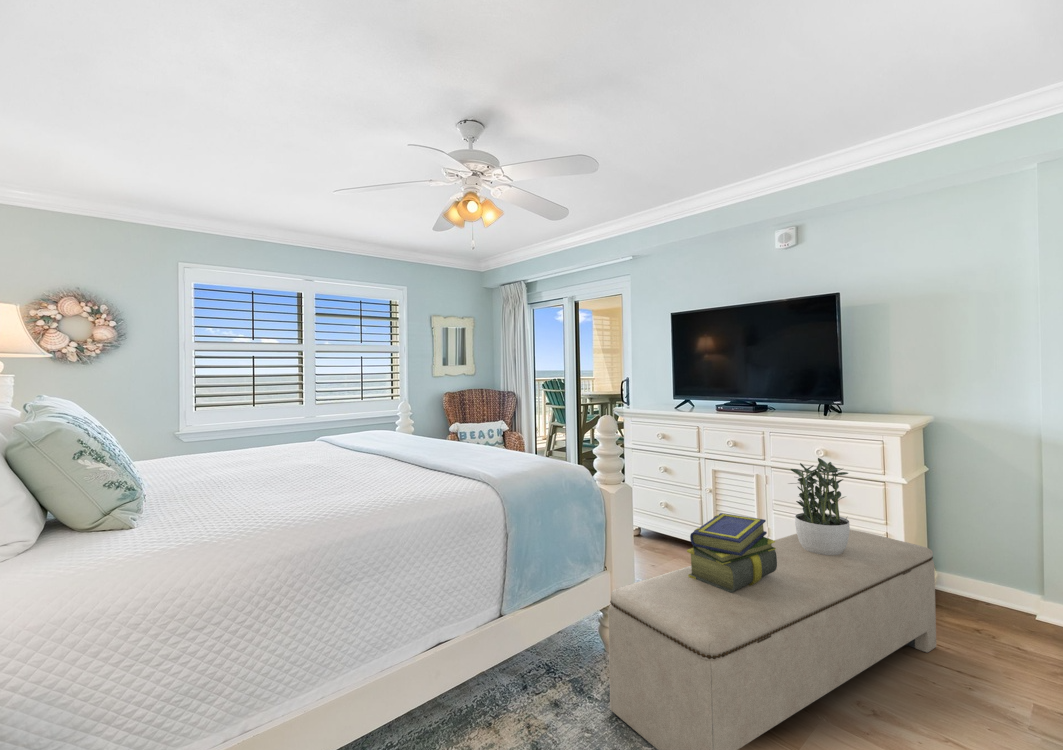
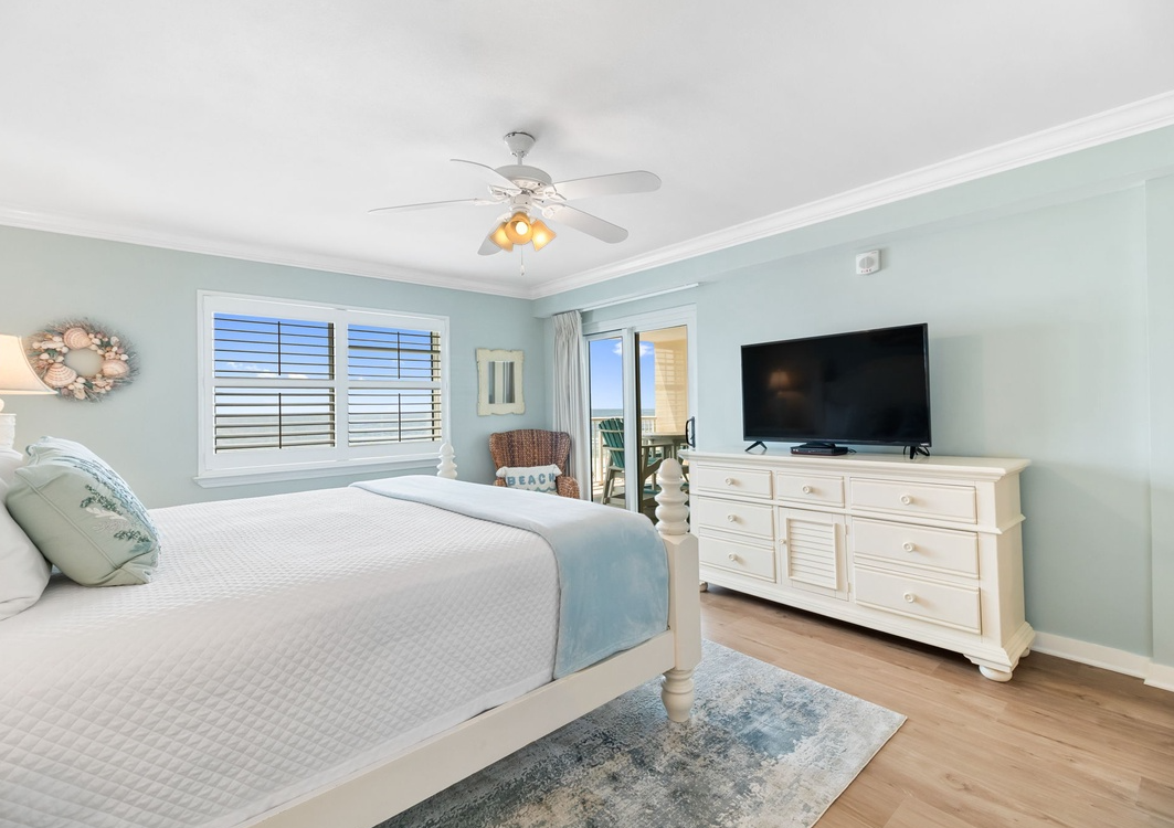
- stack of books (731, 549)
- potted plant (816, 502)
- bench (787, 619)
